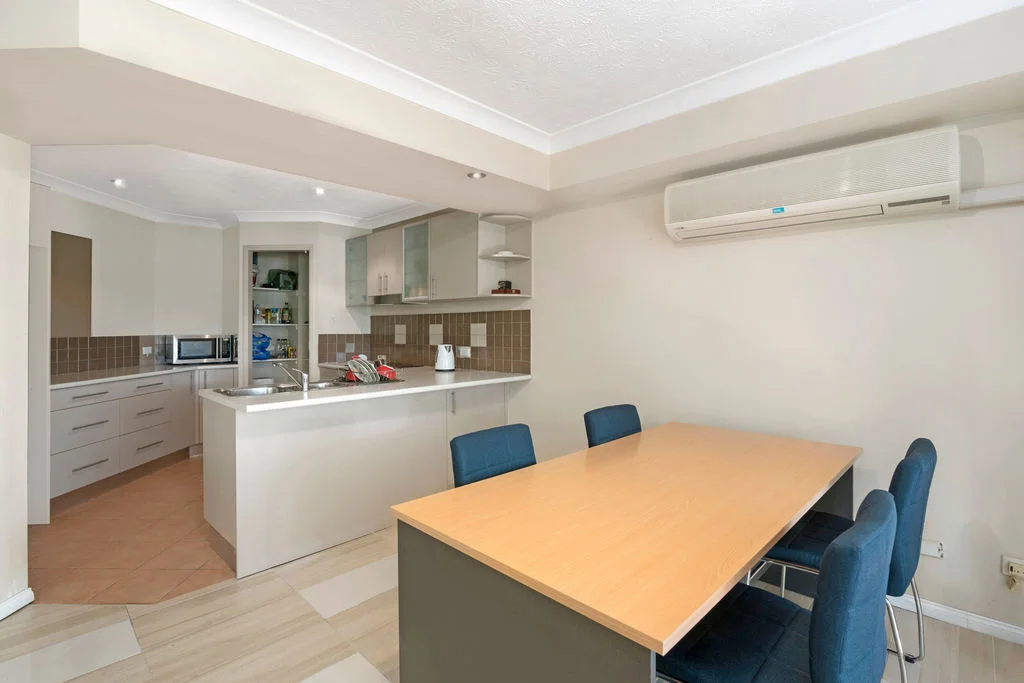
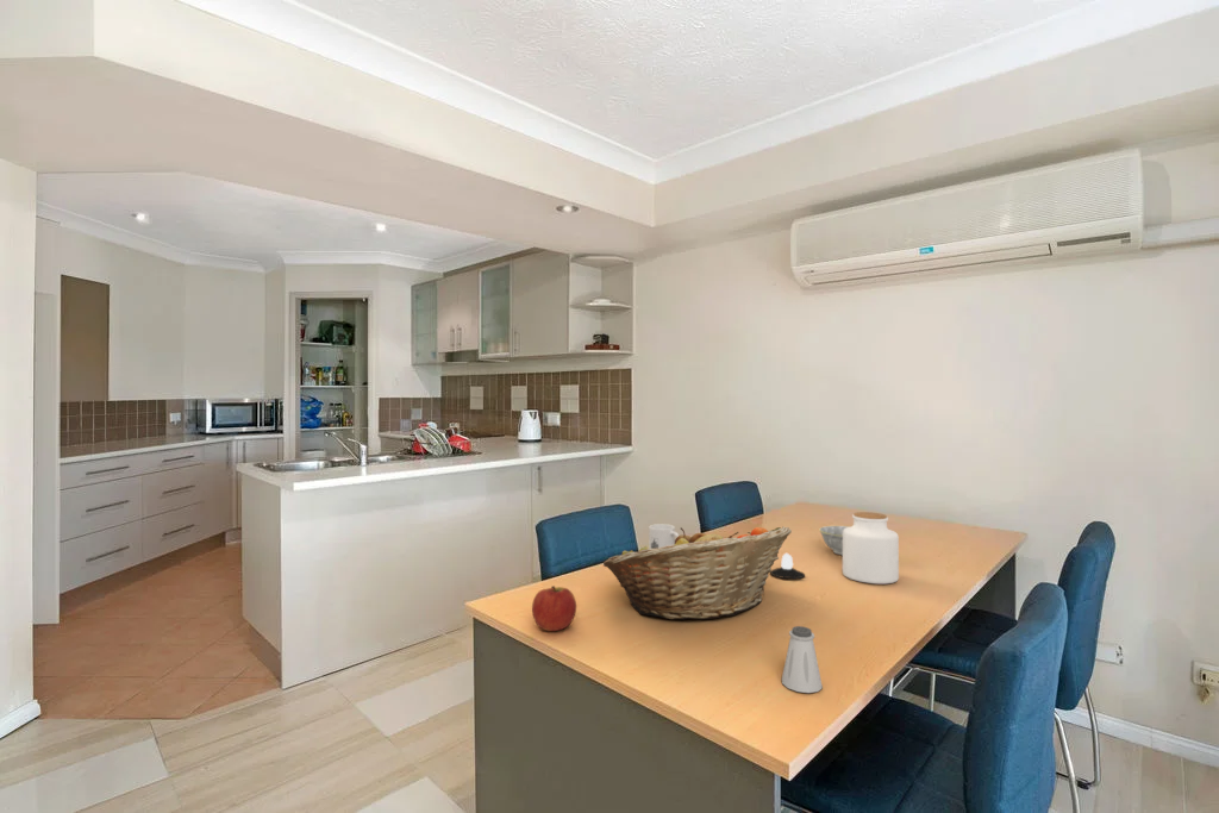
+ fruit basket (699, 562)
+ bowl (842, 542)
+ apple (554, 605)
+ mug (665, 543)
+ candle (787, 563)
+ saltshaker (801, 656)
+ jar (868, 545)
